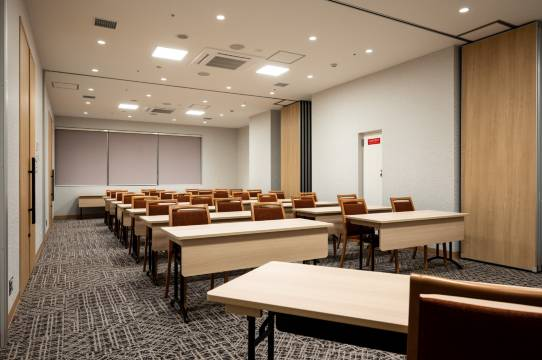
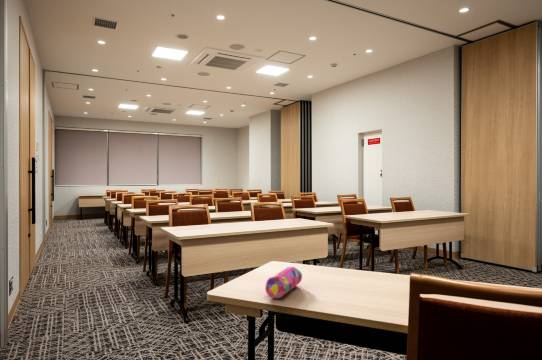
+ pencil case (284, 281)
